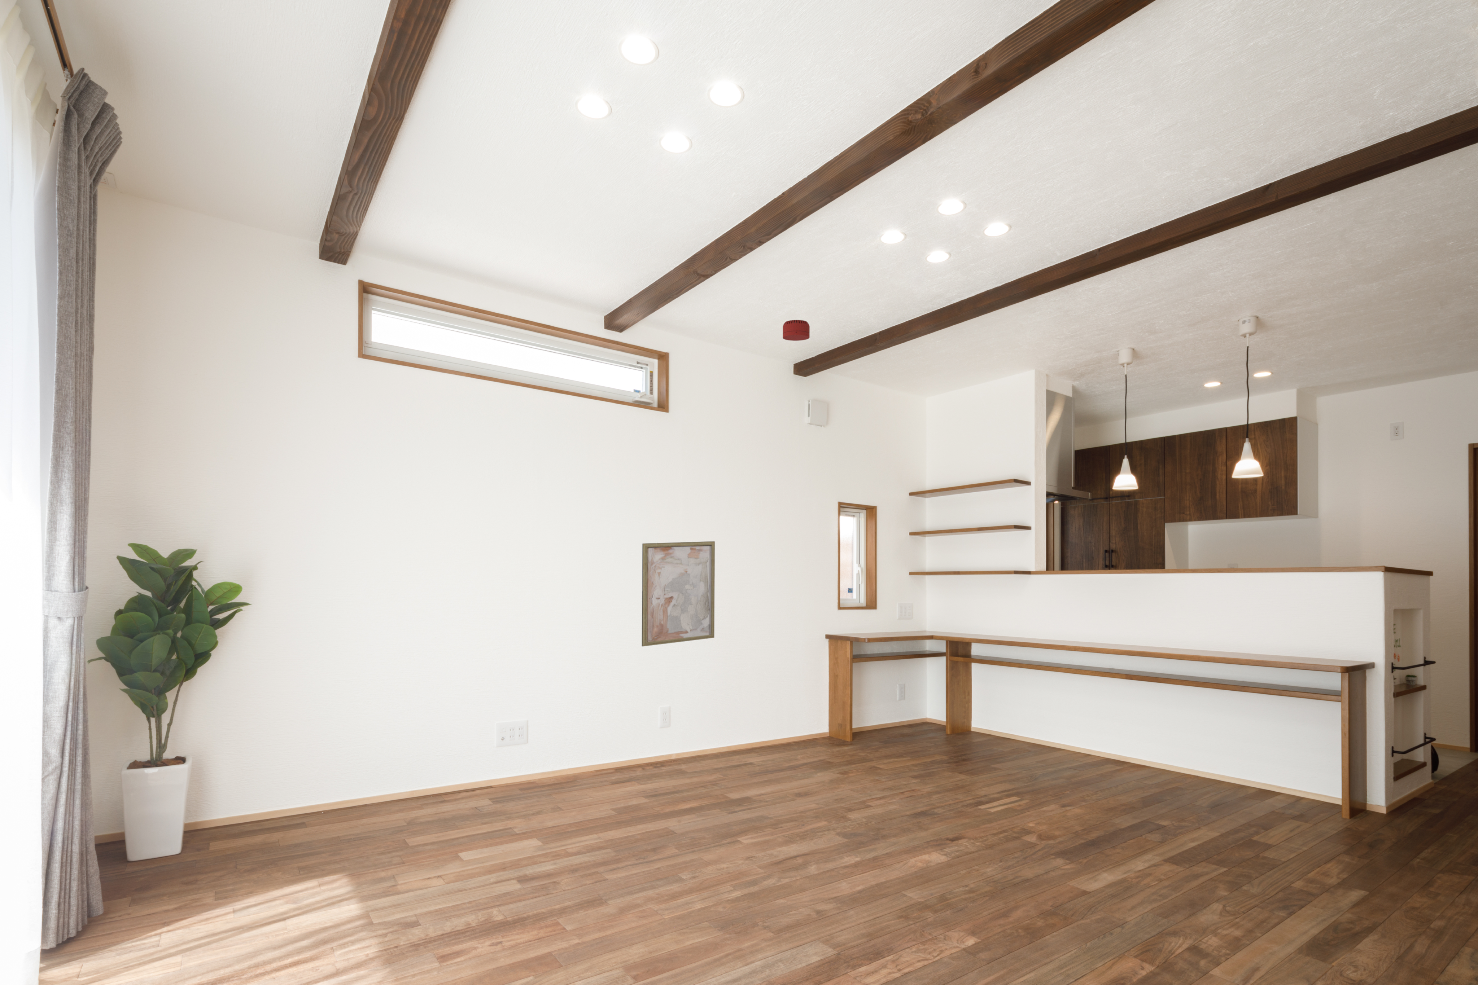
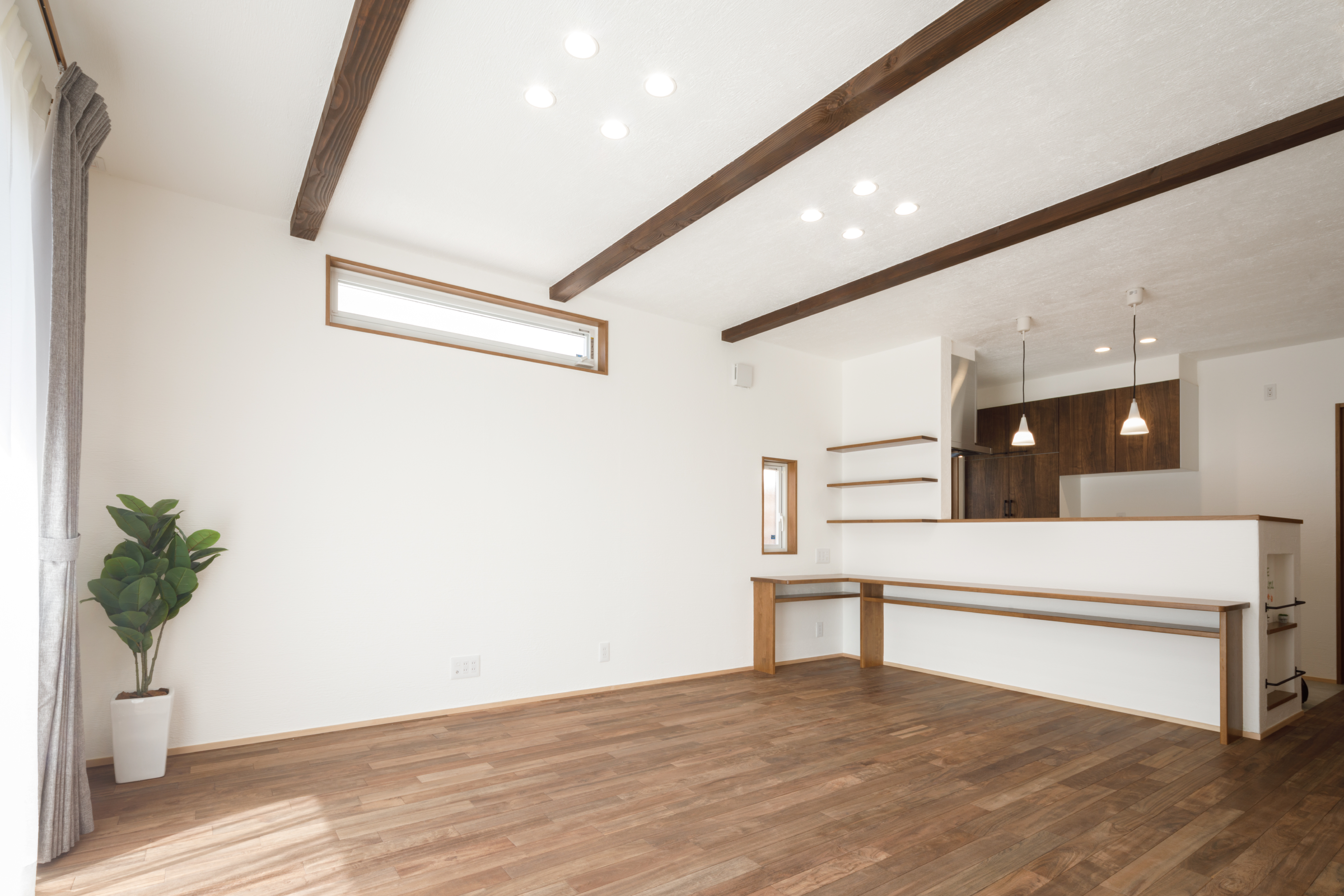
- wall art (680, 591)
- smoke detector (796, 330)
